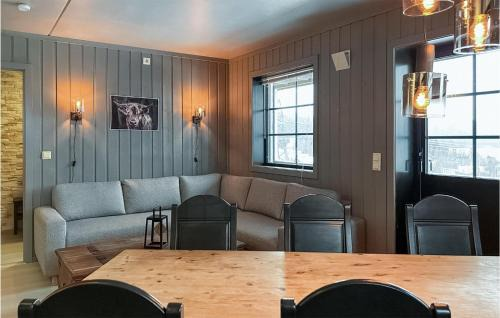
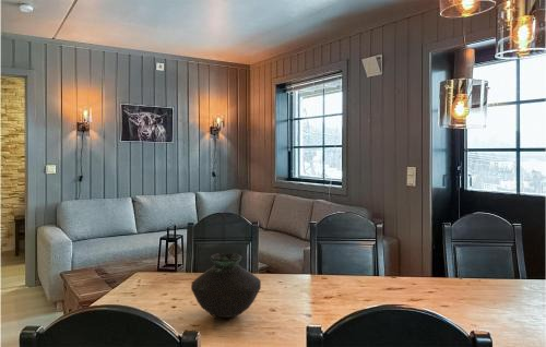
+ vase (226, 285)
